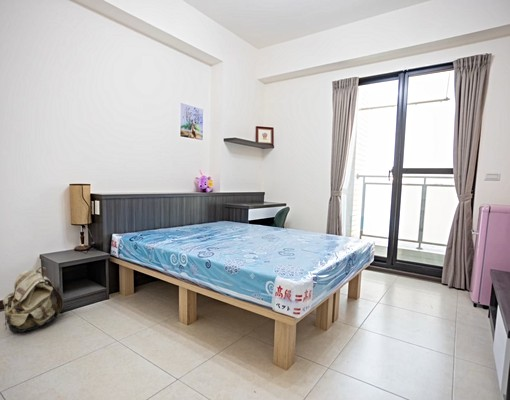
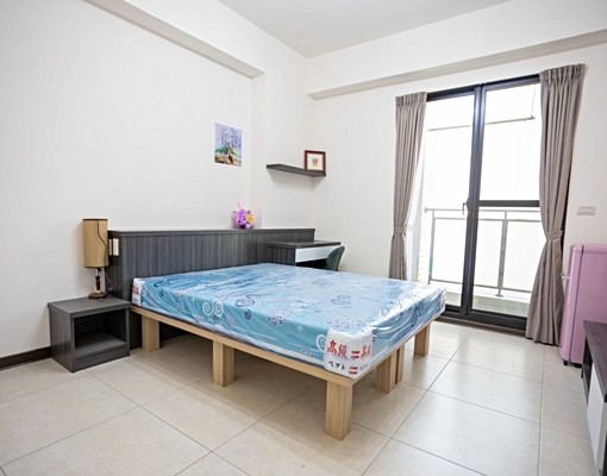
- backpack (31, 295)
